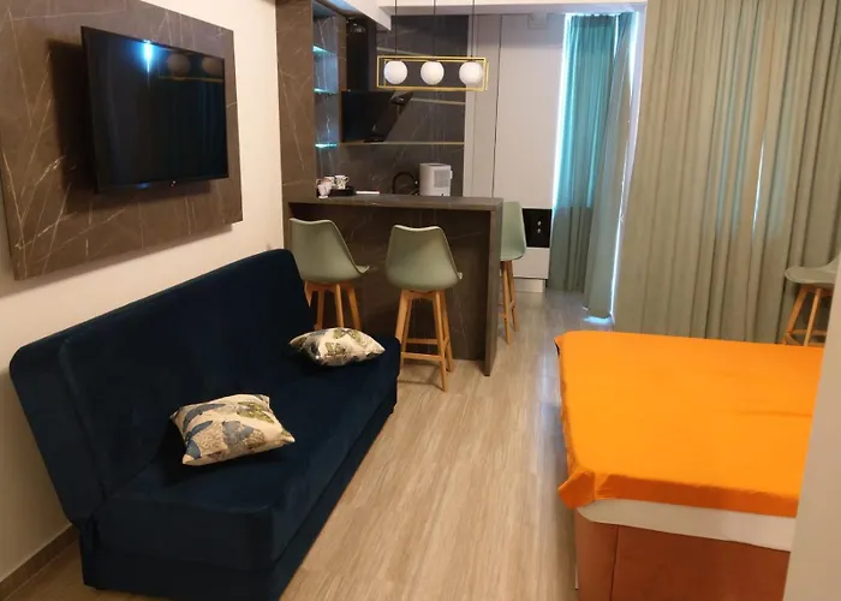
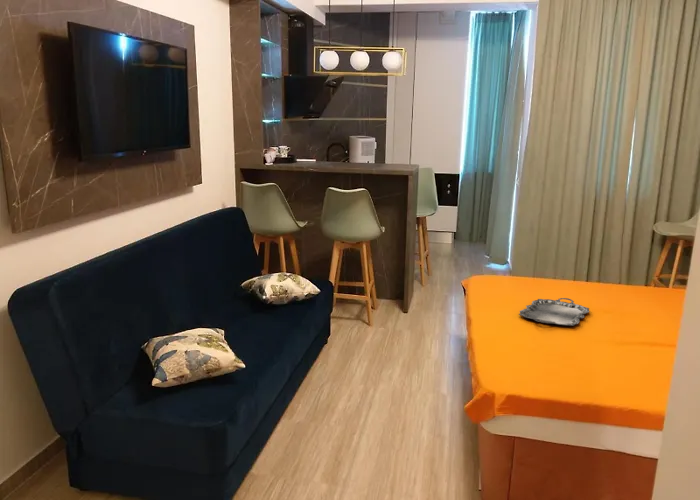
+ serving tray (554, 311)
